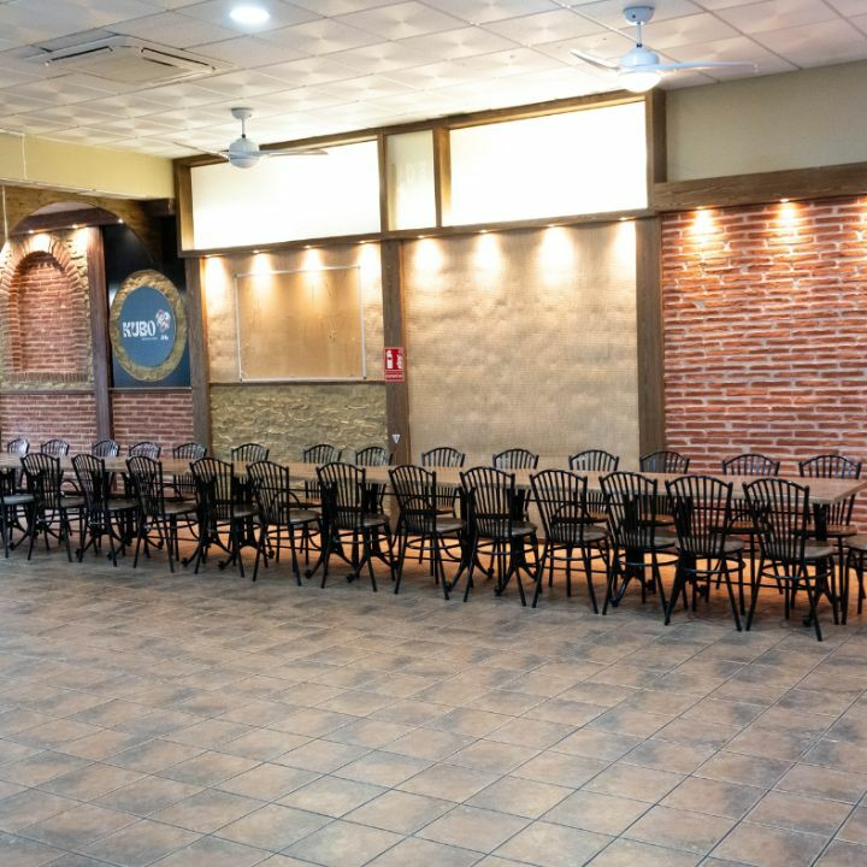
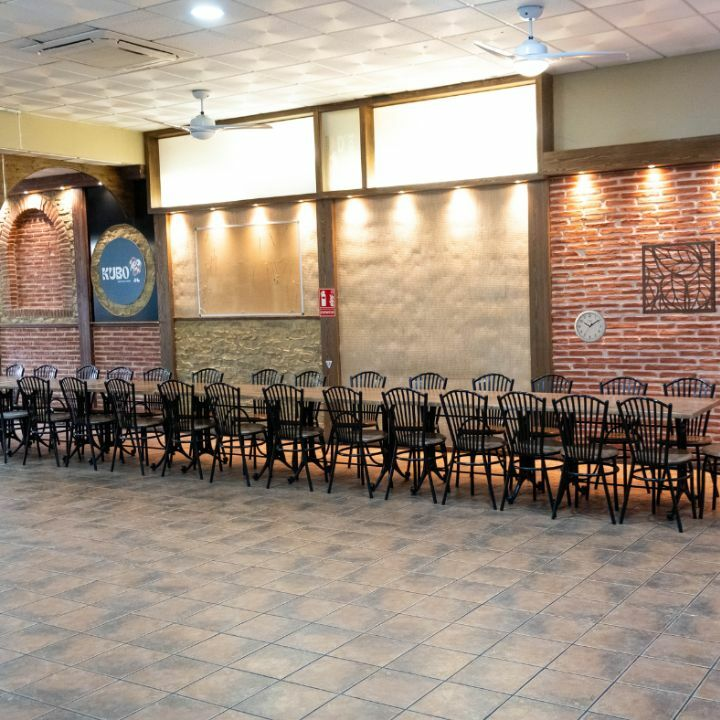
+ wall clock (589, 326)
+ decorative wall panel (679, 277)
